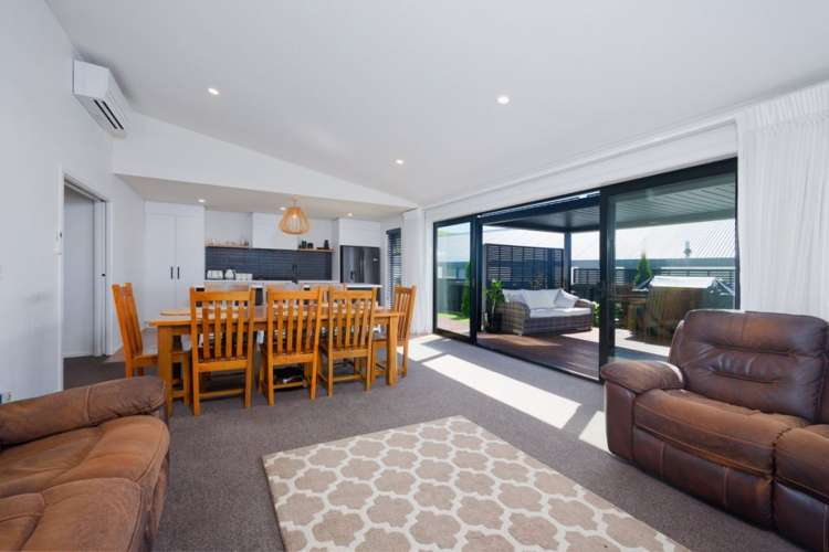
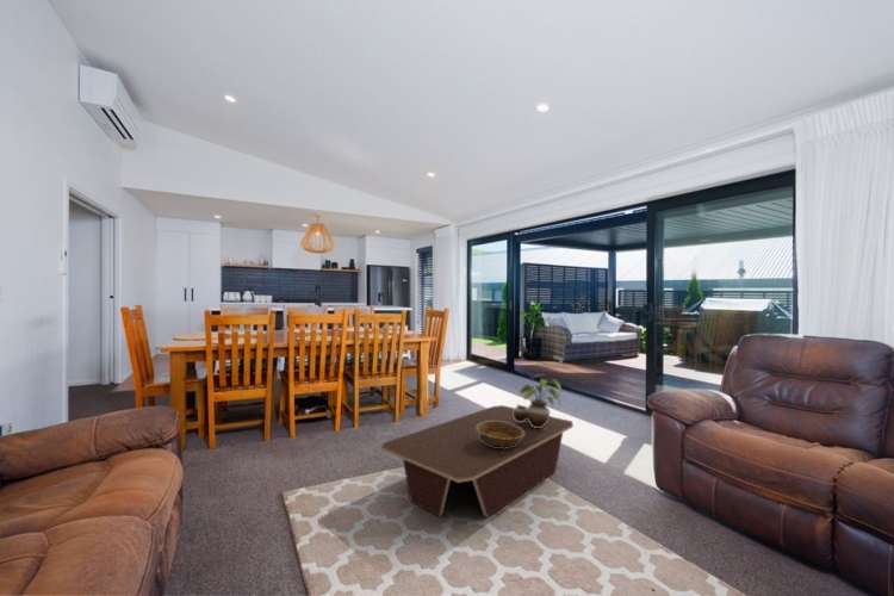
+ decorative bowl (499, 435)
+ coffee table (485, 454)
+ potted plant (539, 399)
